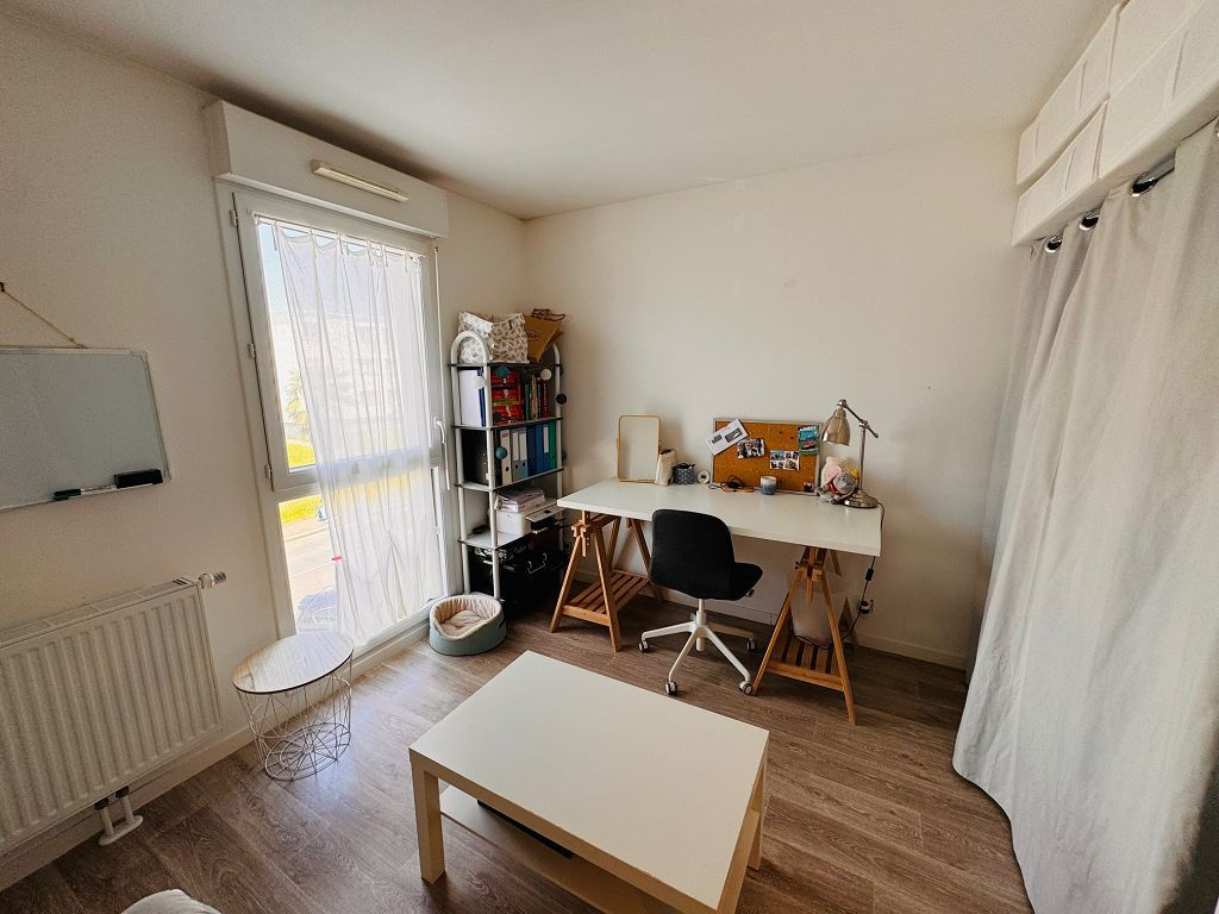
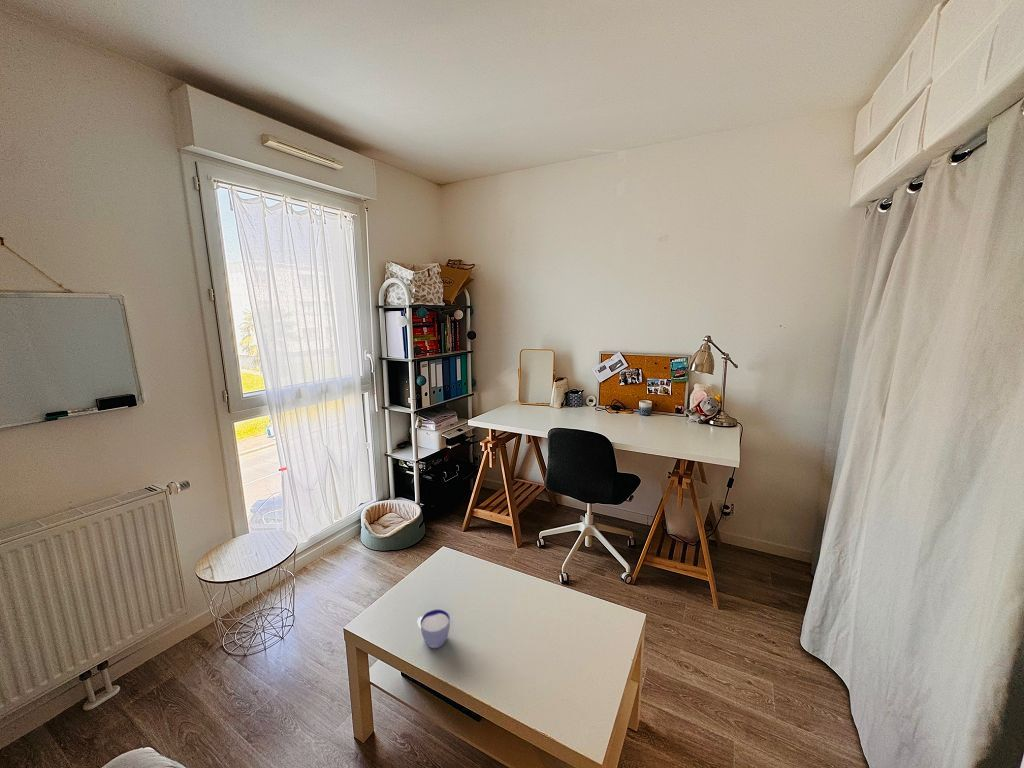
+ cup (432, 628)
